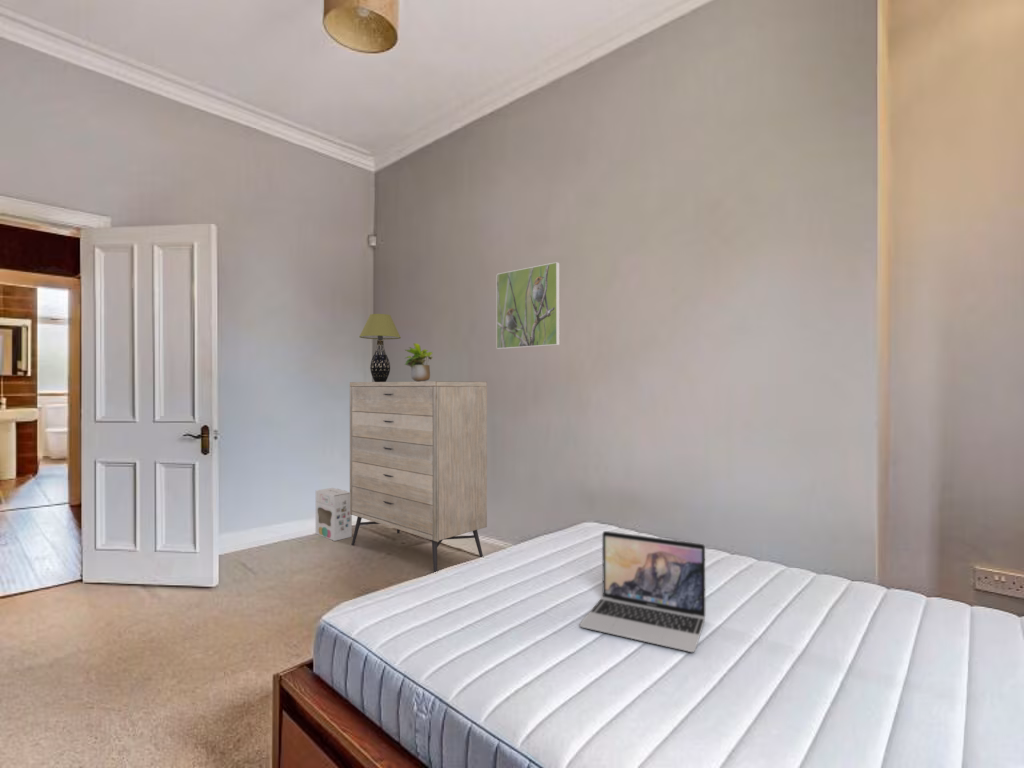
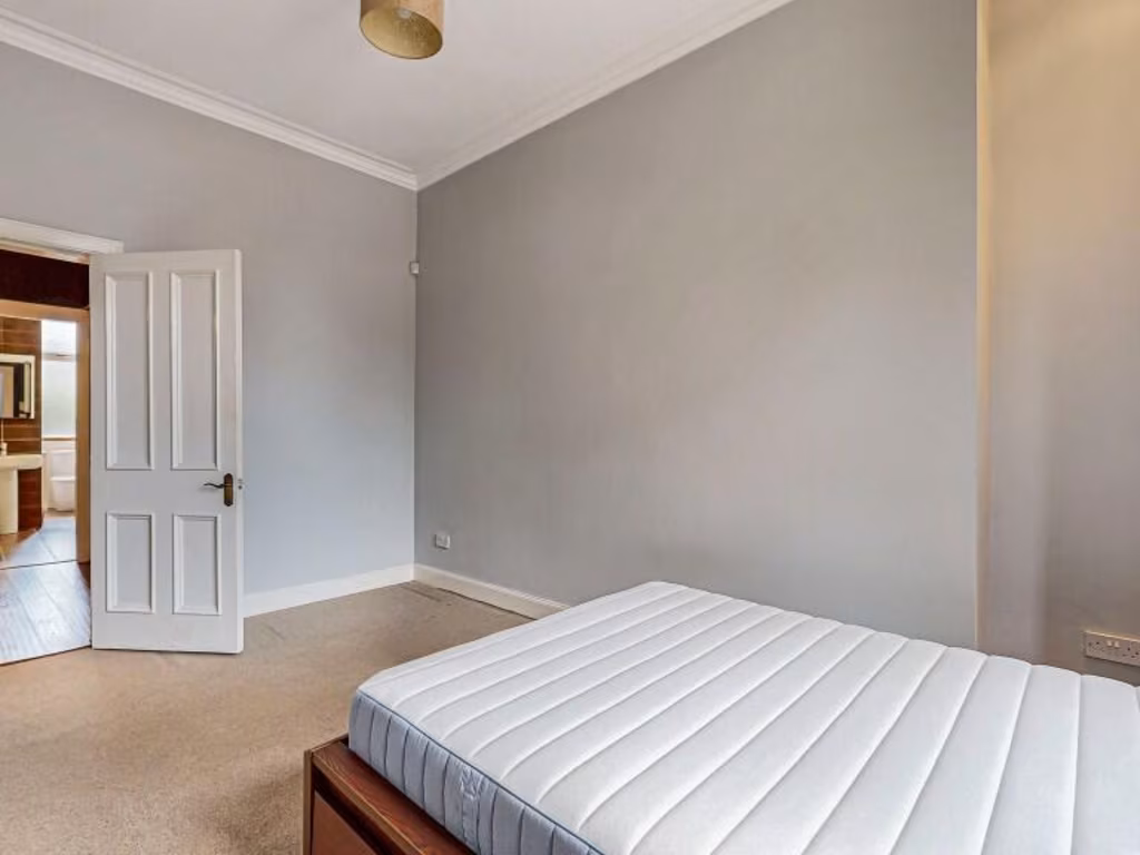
- cardboard box (333, 513)
- table lamp (380, 348)
- laptop (643, 585)
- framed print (526, 307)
- dresser (414, 467)
- potted plant (418, 362)
